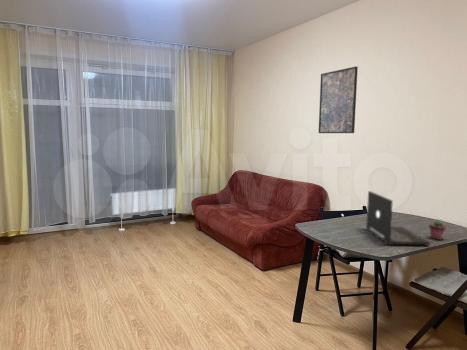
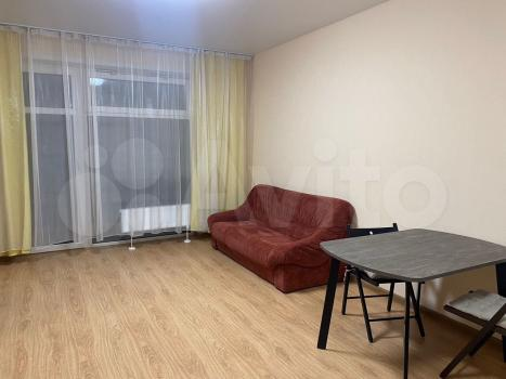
- potted succulent (437, 228)
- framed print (336, 102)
- laptop (391, 216)
